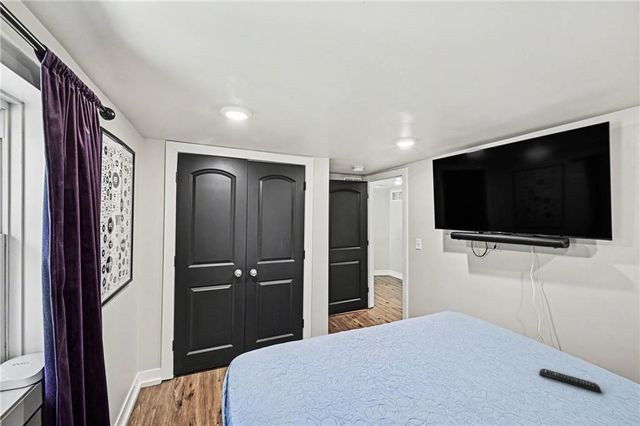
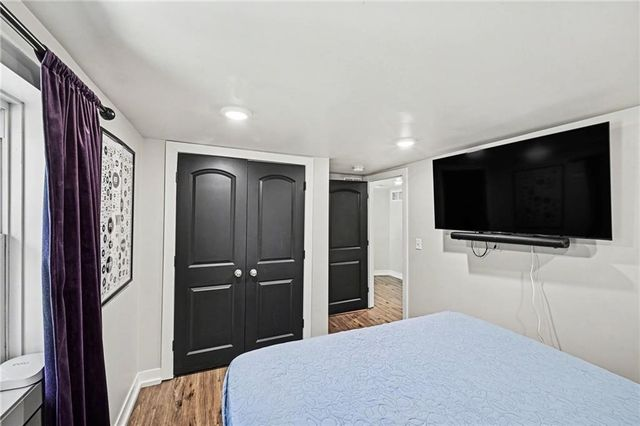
- remote control (568, 379)
